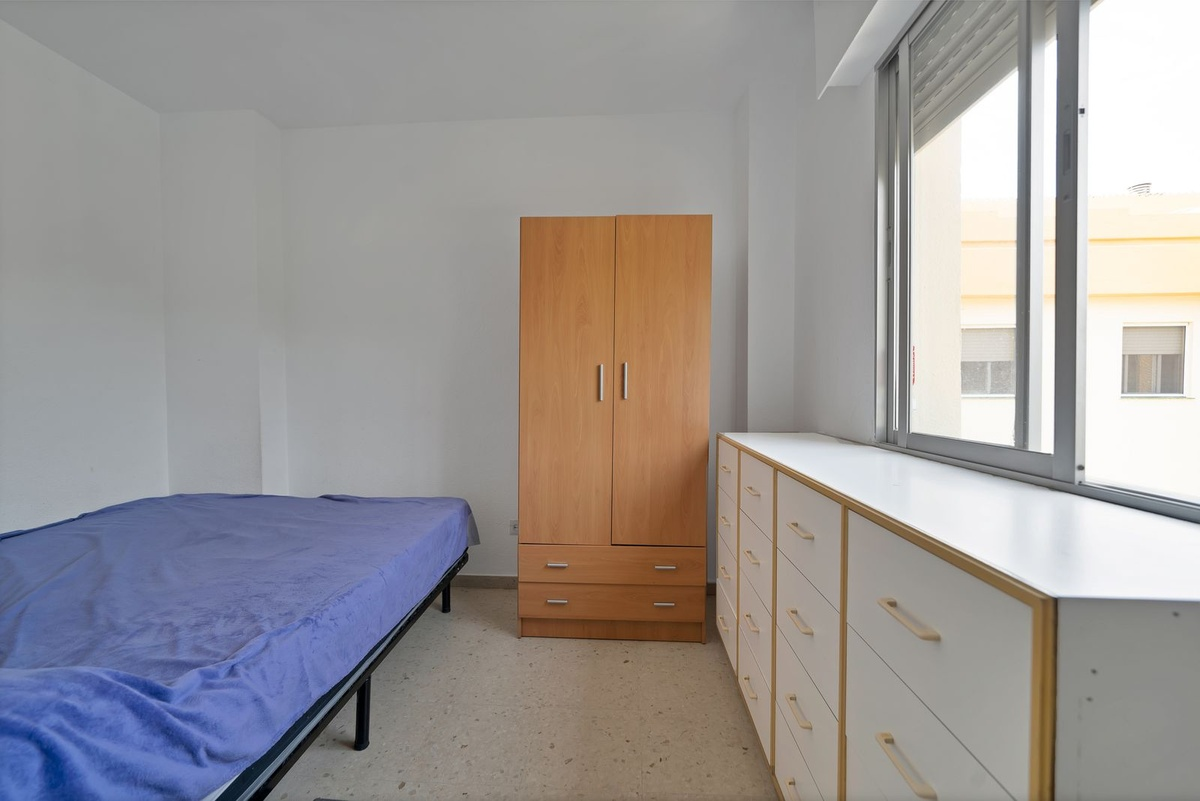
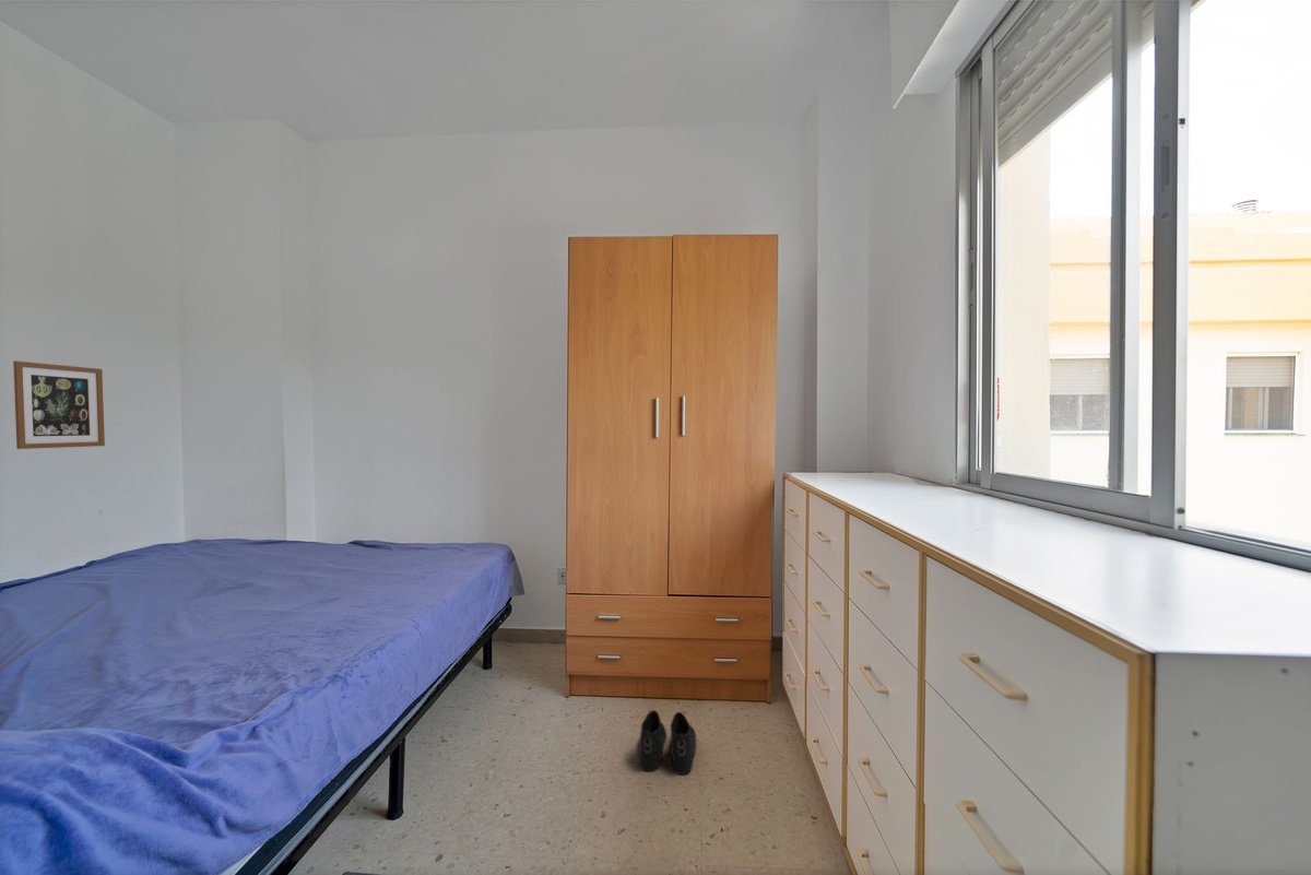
+ boots (665, 731)
+ wall art (62, 406)
